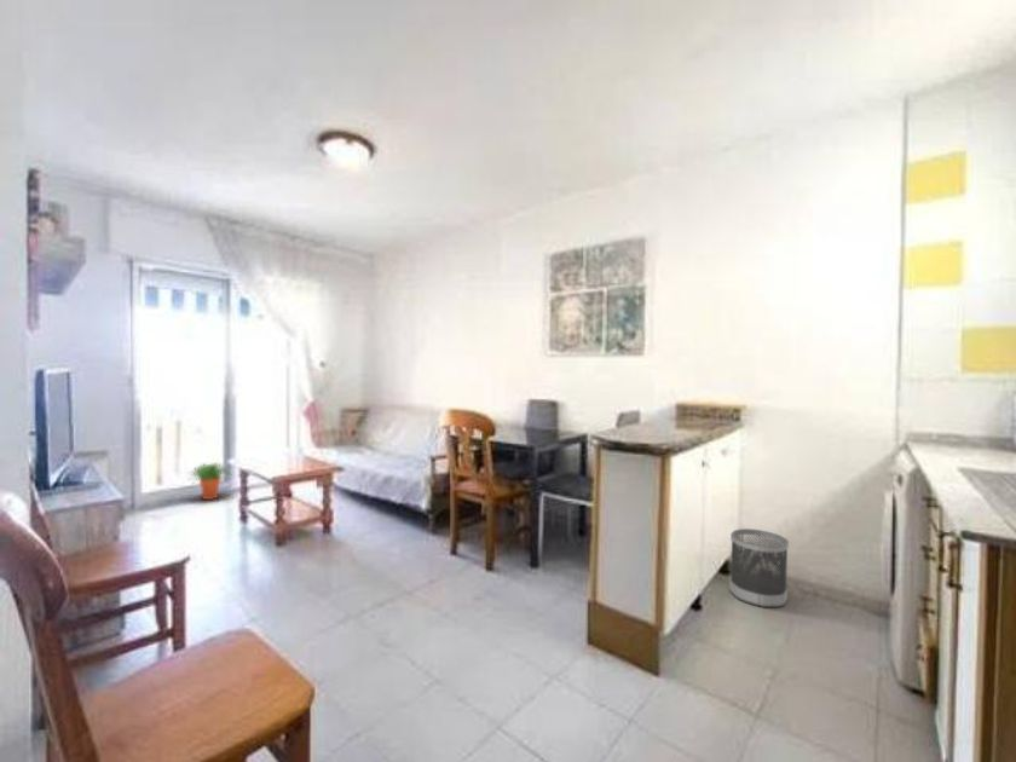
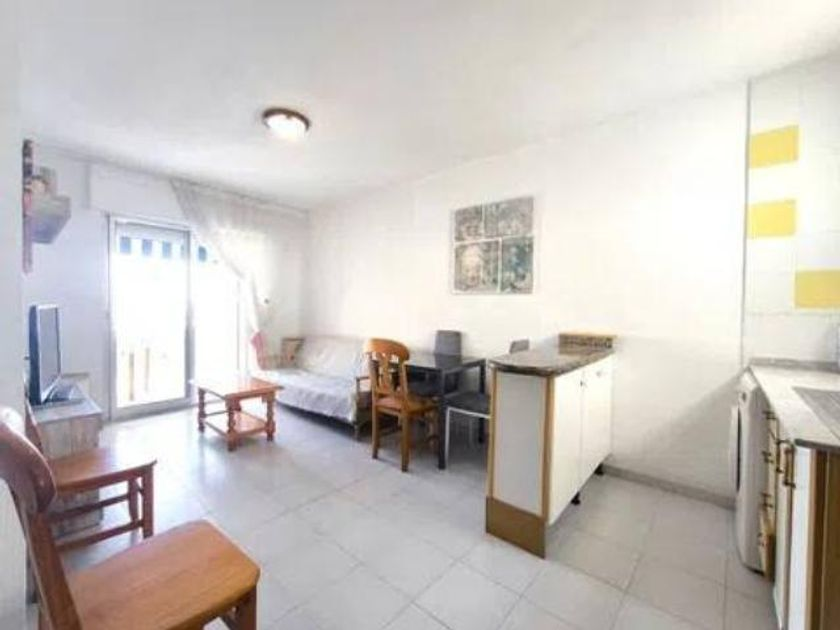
- wastebasket (758, 566)
- potted plant (210, 480)
